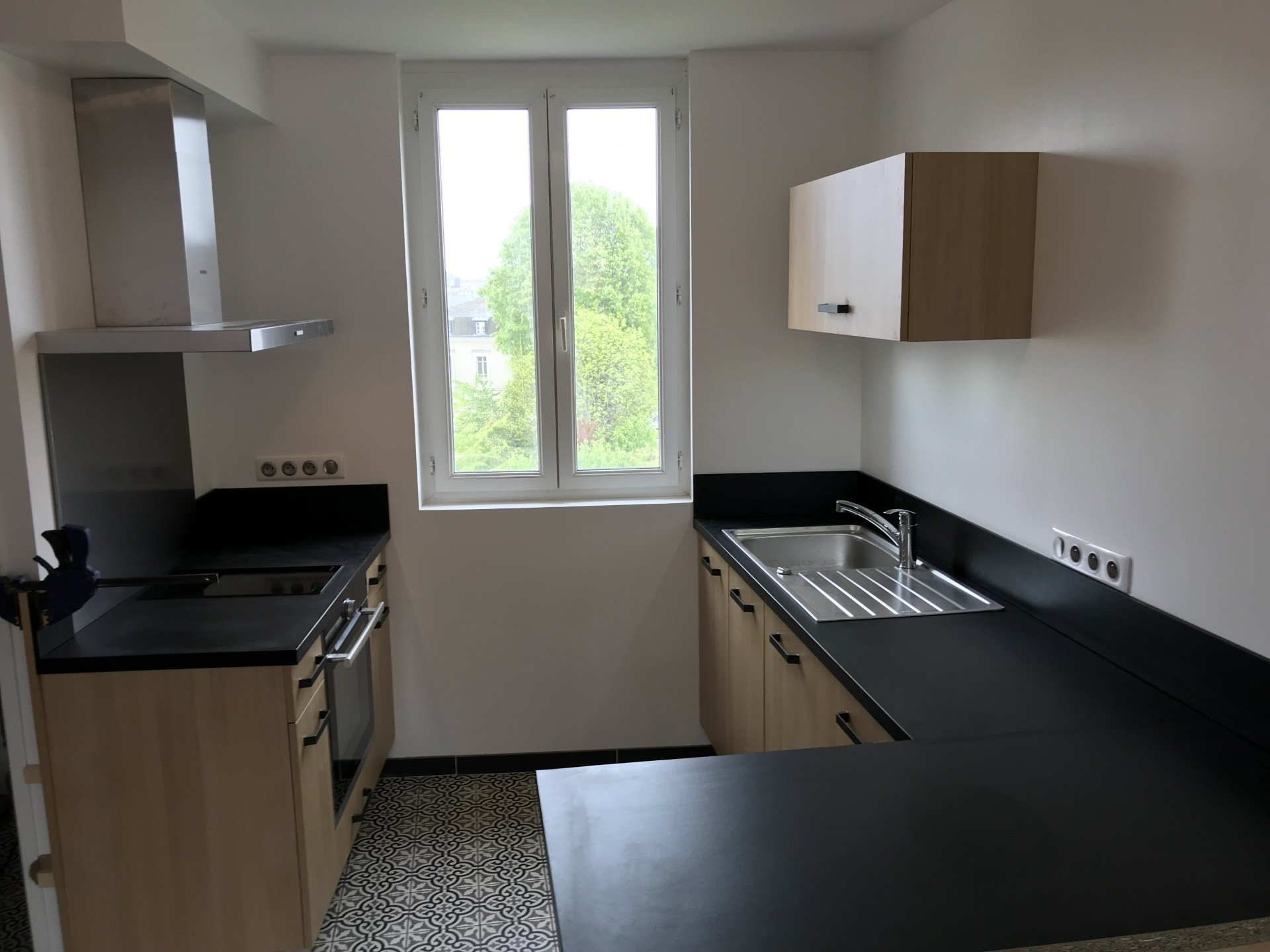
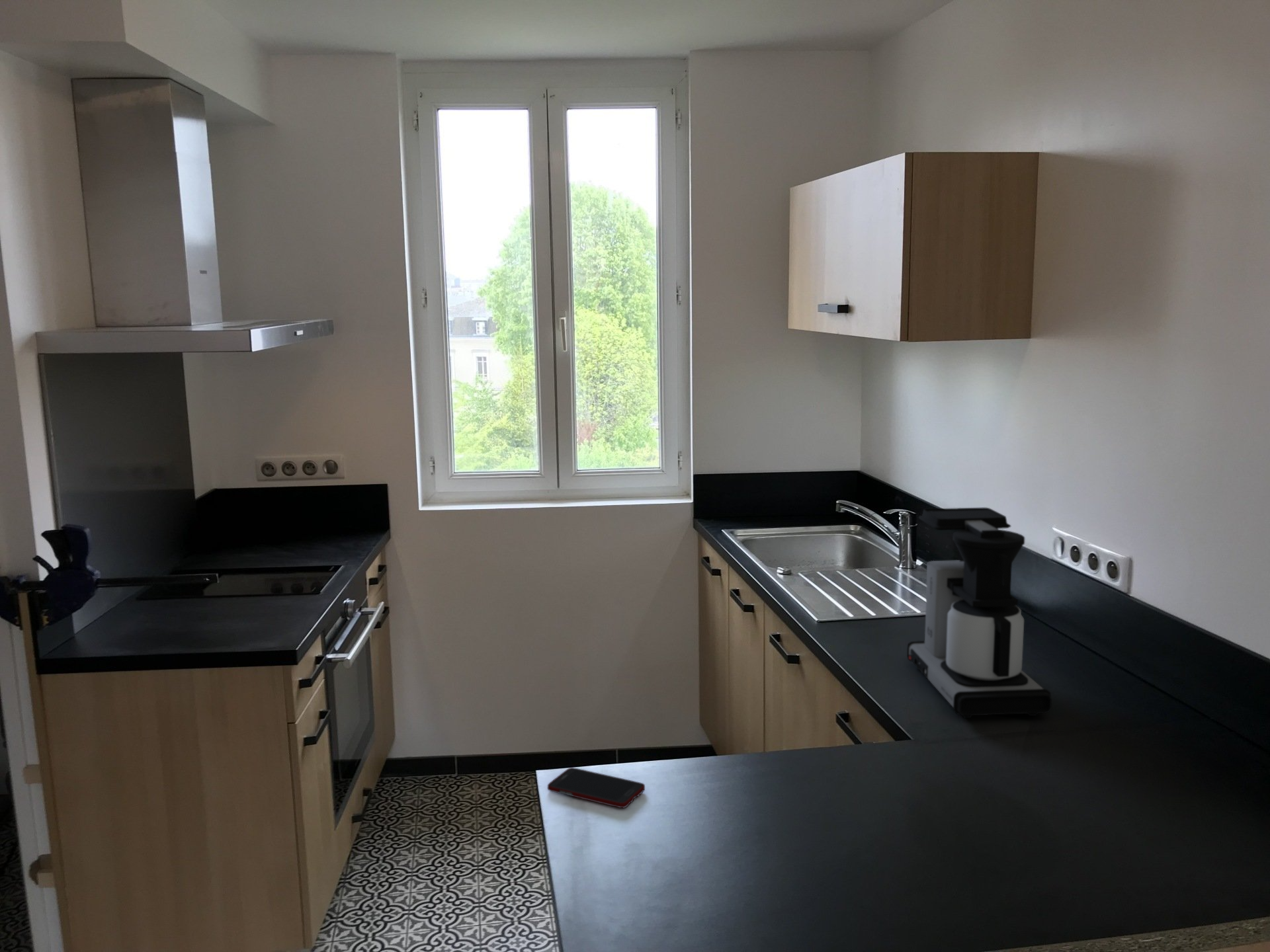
+ coffee maker (976, 606)
+ cell phone (596, 787)
